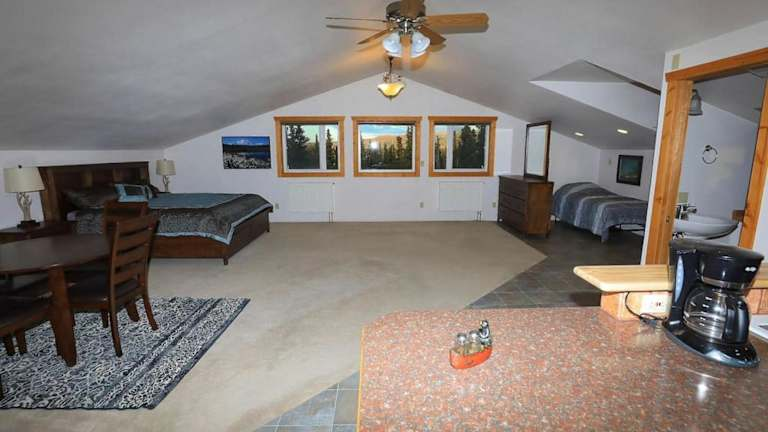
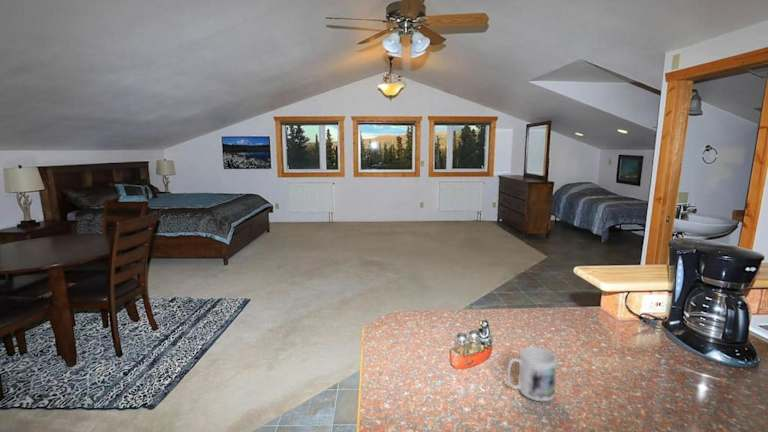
+ mug (530, 373)
